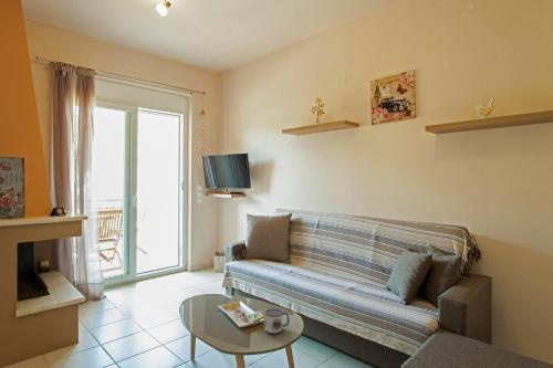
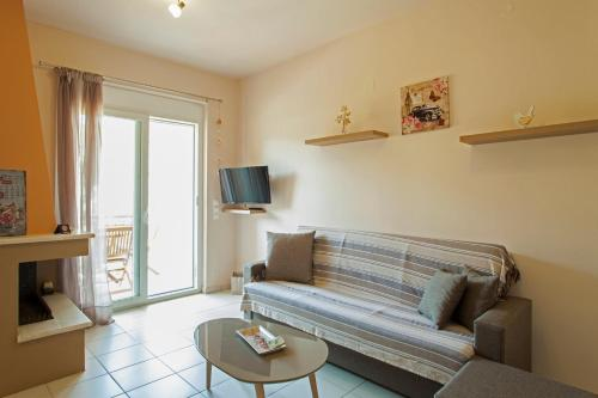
- mug (276, 320)
